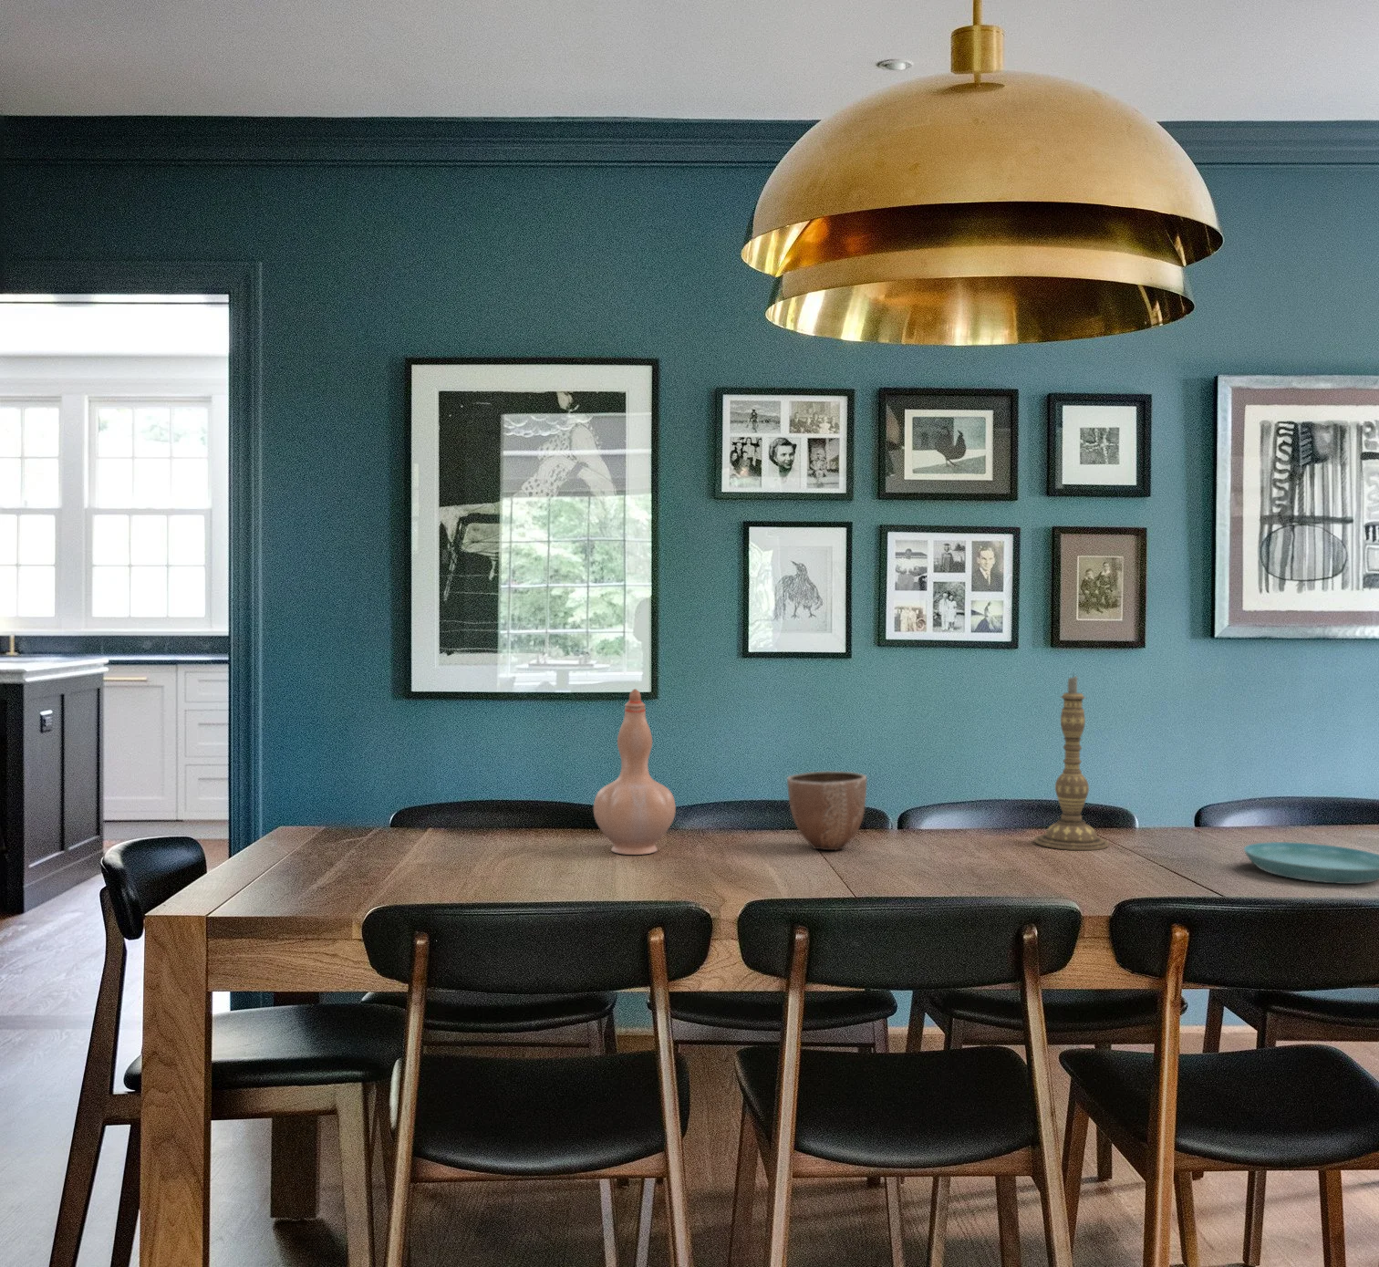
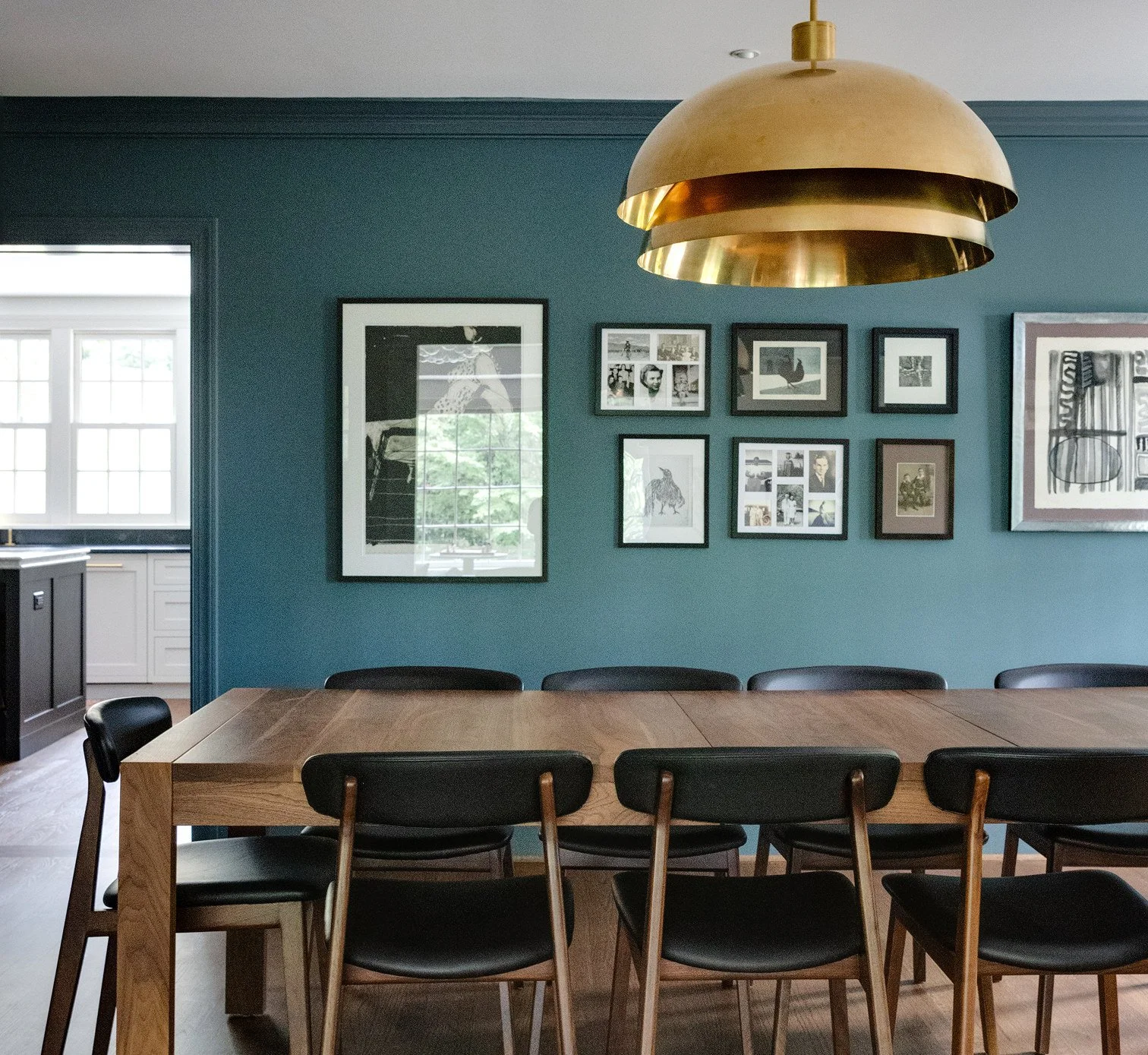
- candlestick (1071, 758)
- vase (634, 769)
- decorative bowl (826, 812)
- saucer (1317, 863)
